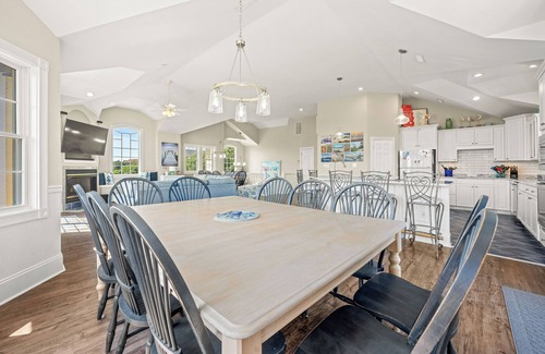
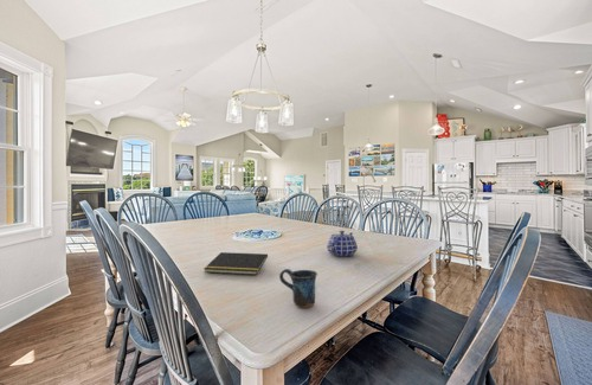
+ teapot (342, 242)
+ notepad (237, 262)
+ mug (300, 285)
